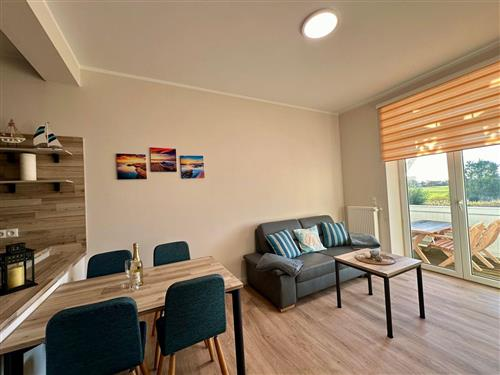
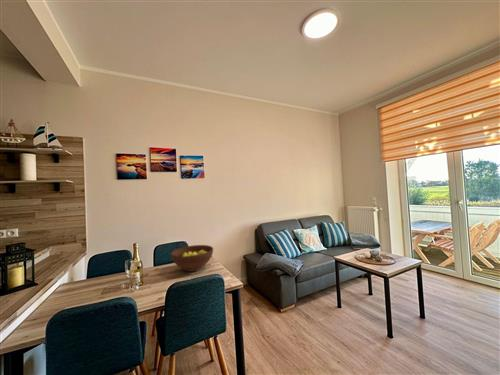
+ fruit bowl (193, 259)
